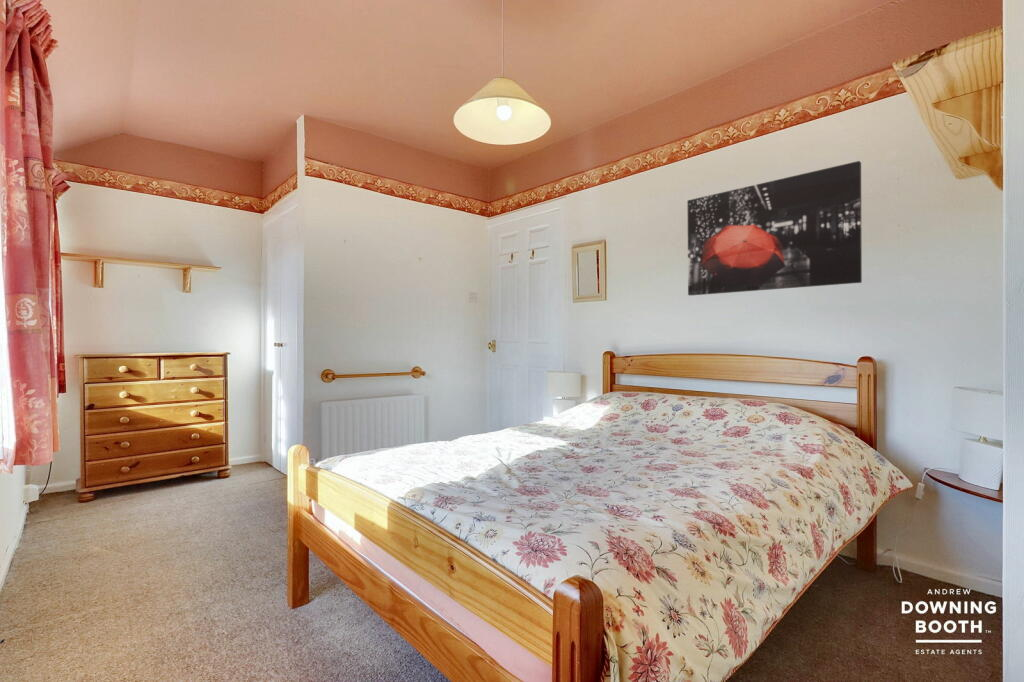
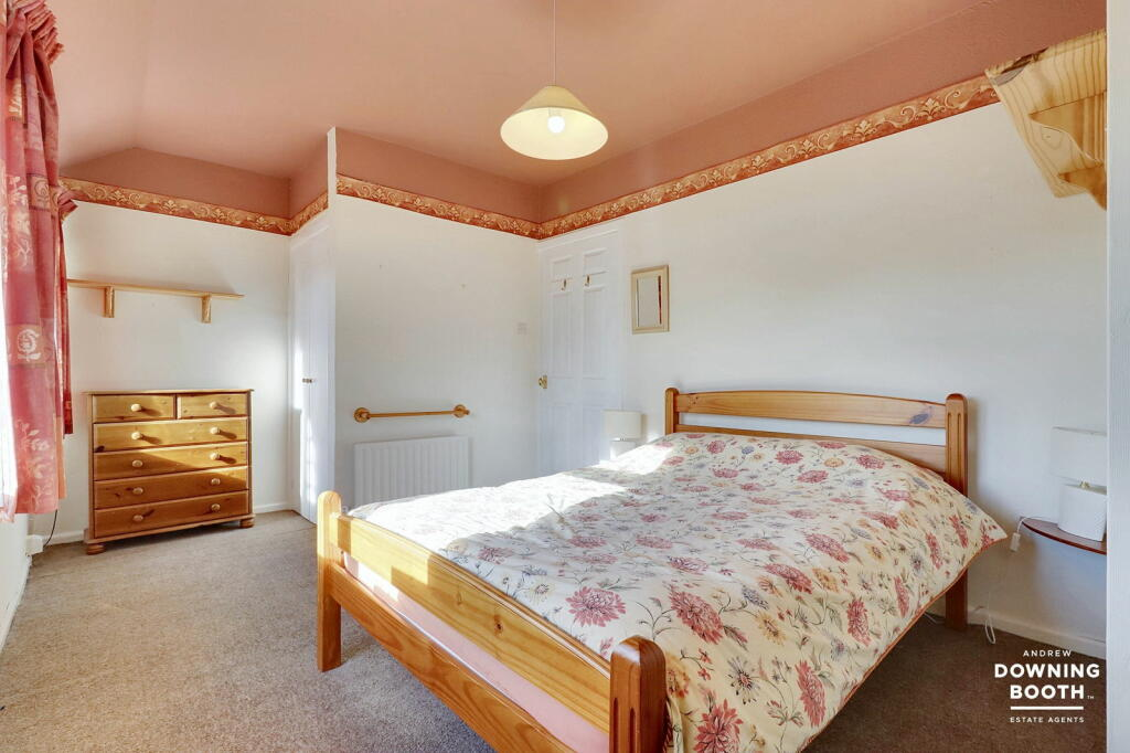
- wall art (764, 236)
